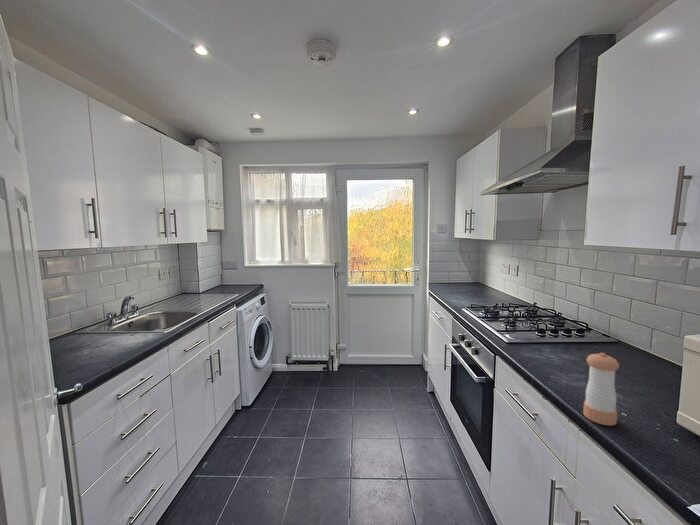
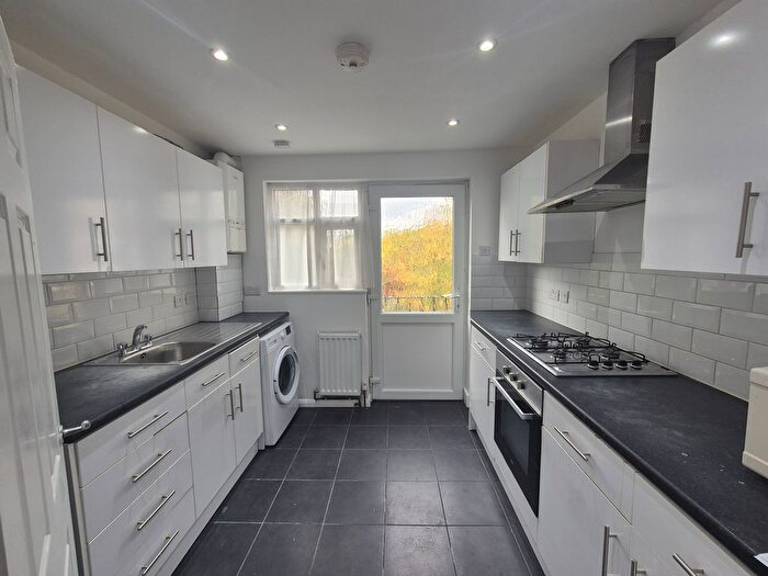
- pepper shaker (601, 385)
